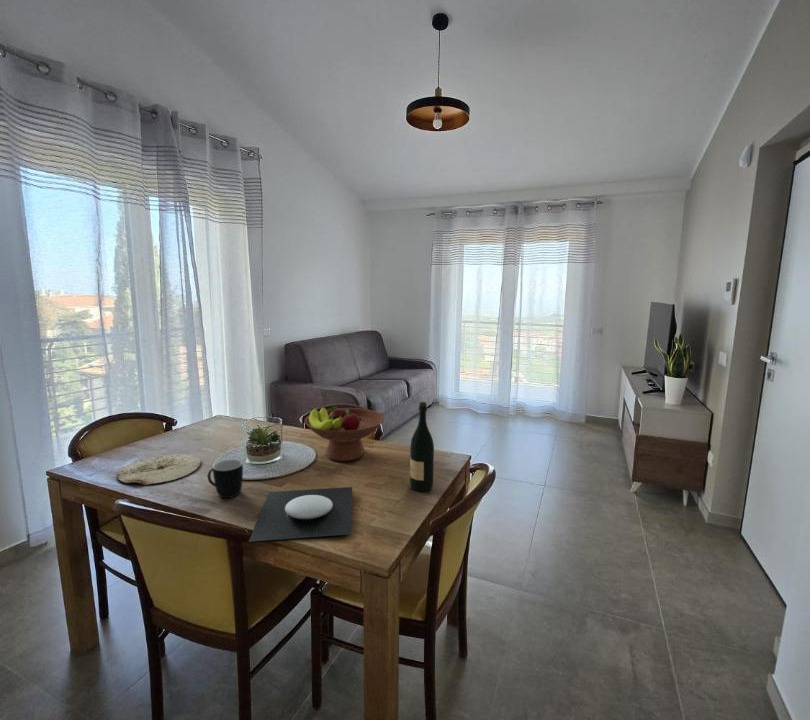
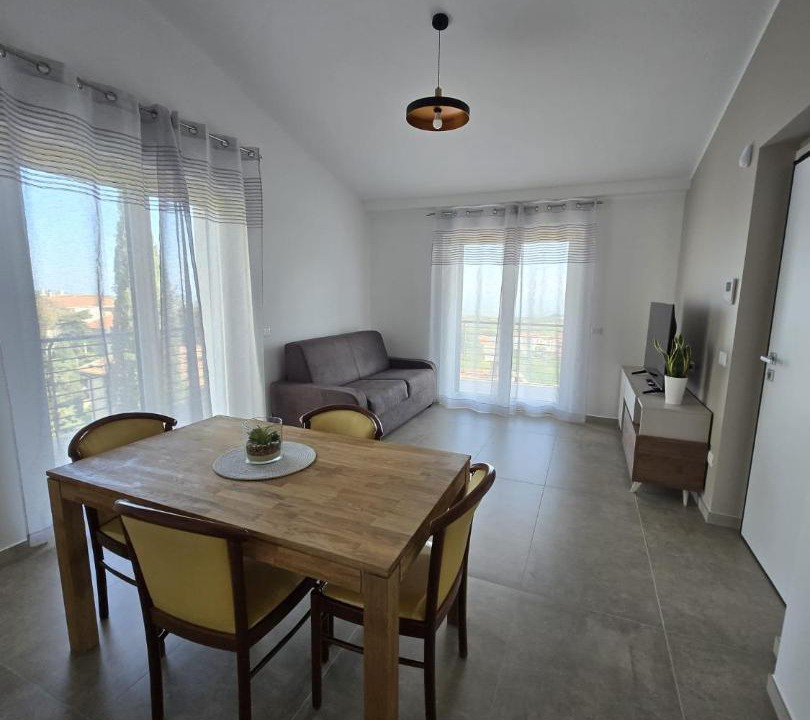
- plate (306, 506)
- fruit bowl (345, 429)
- plate (160, 466)
- wine bottle (422, 445)
- mug (224, 478)
